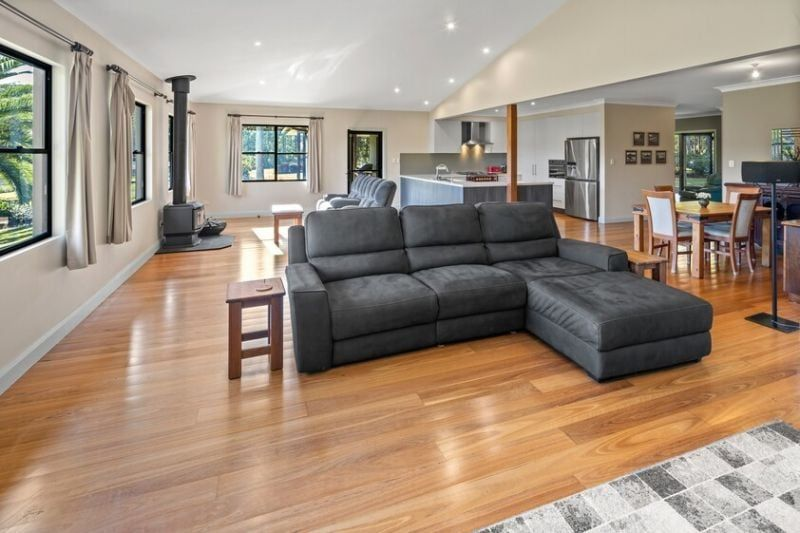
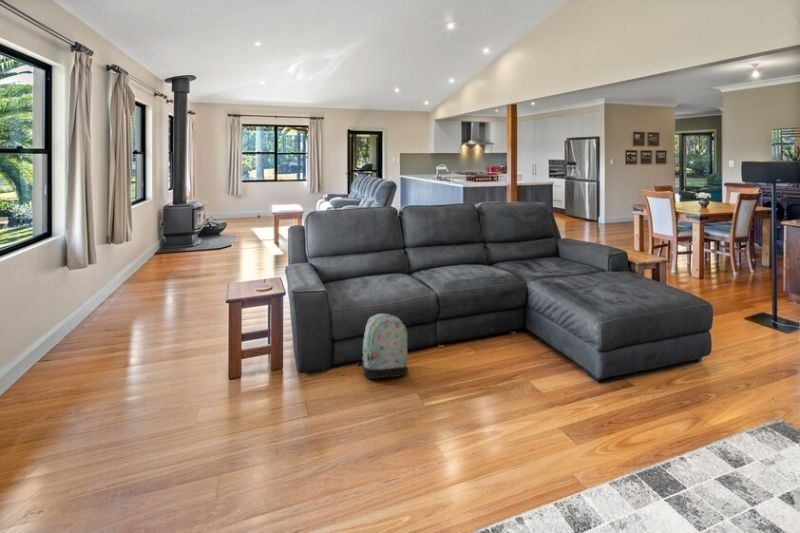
+ backpack (386, 344)
